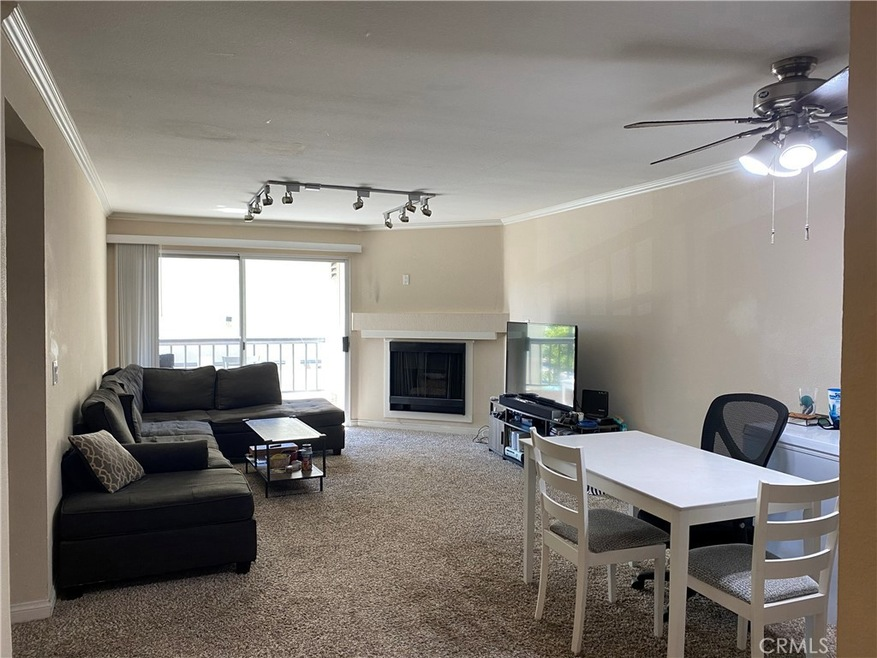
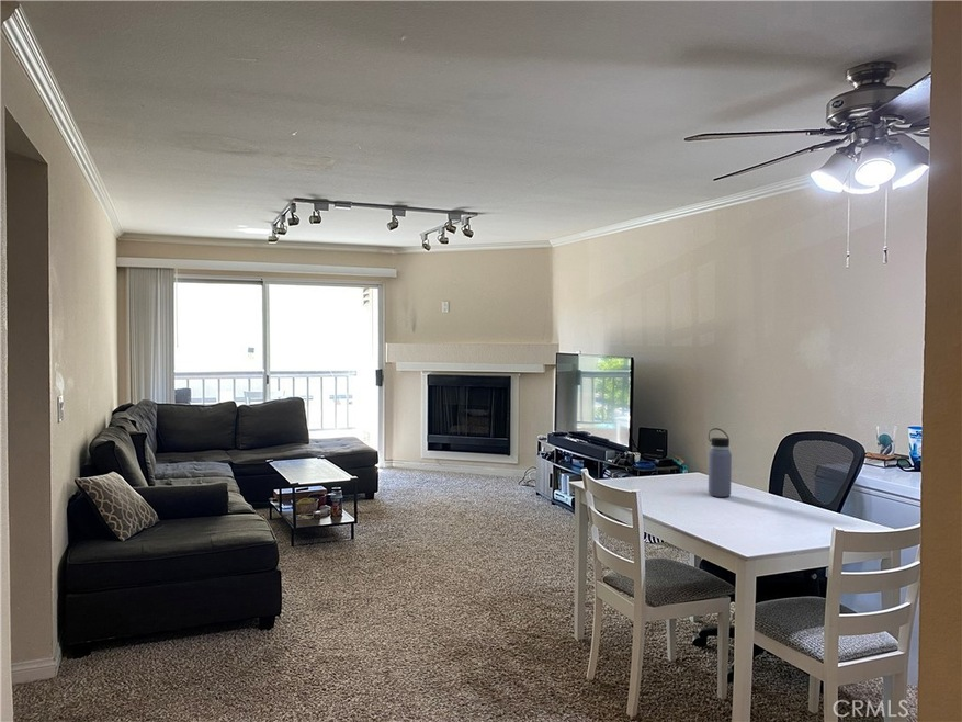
+ water bottle (718, 462)
